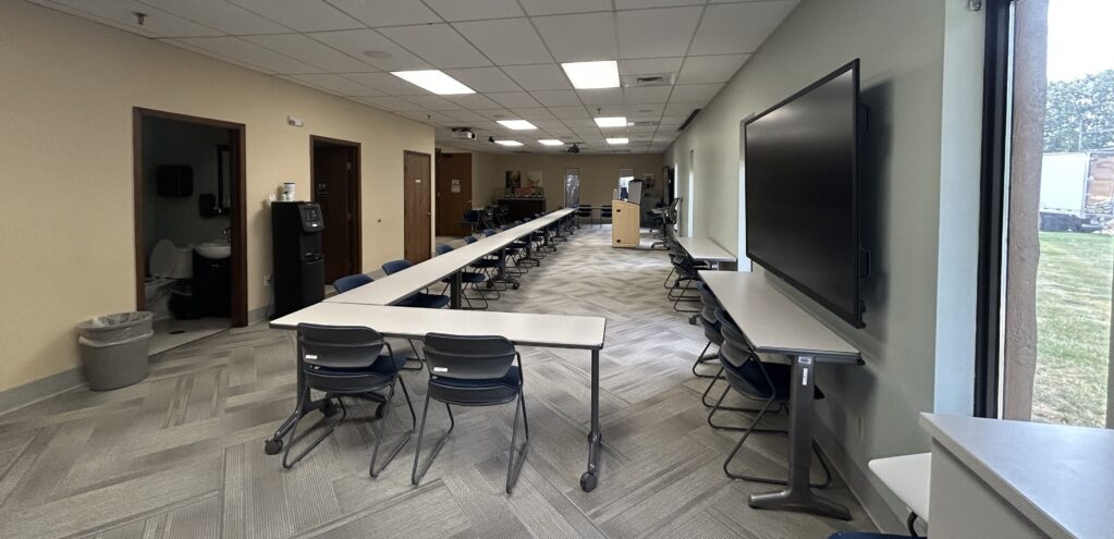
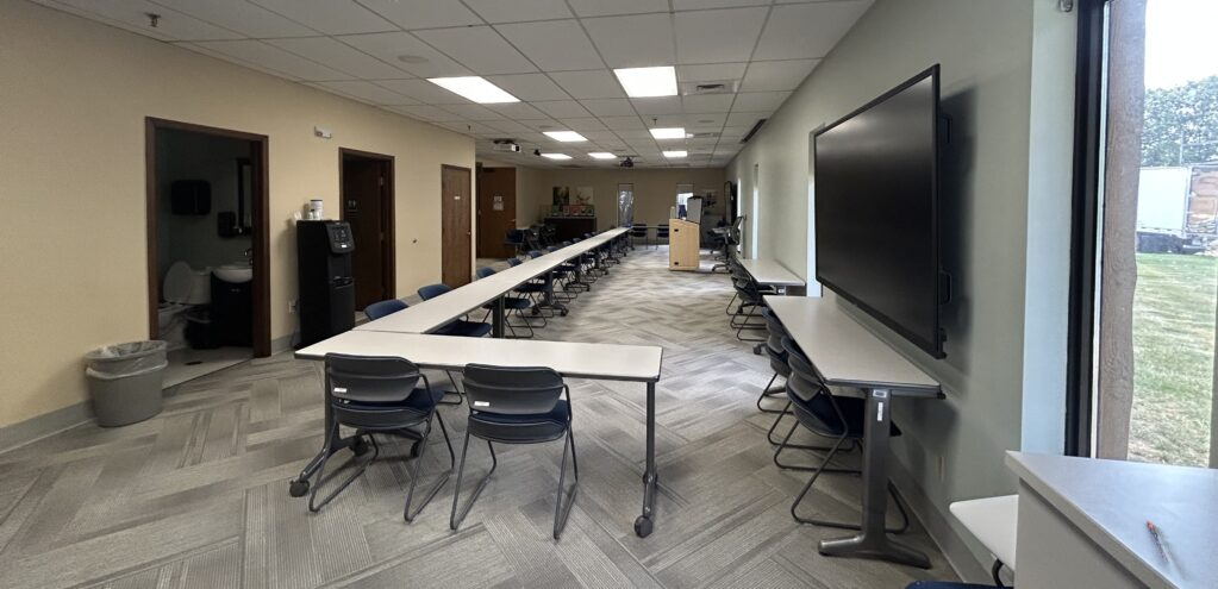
+ pen (1156, 540)
